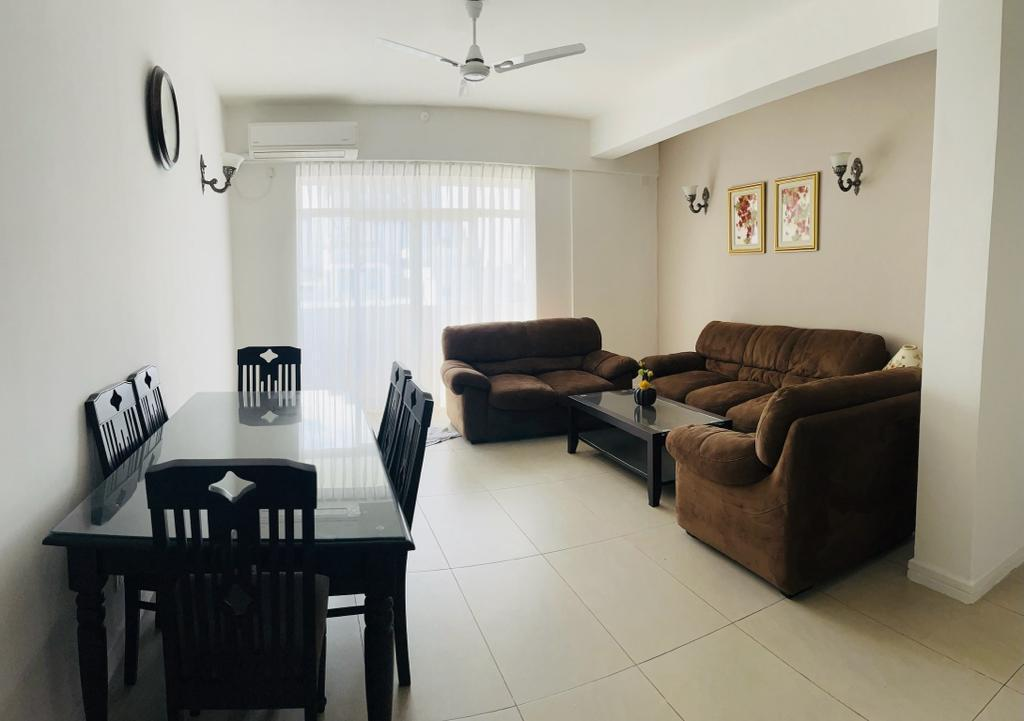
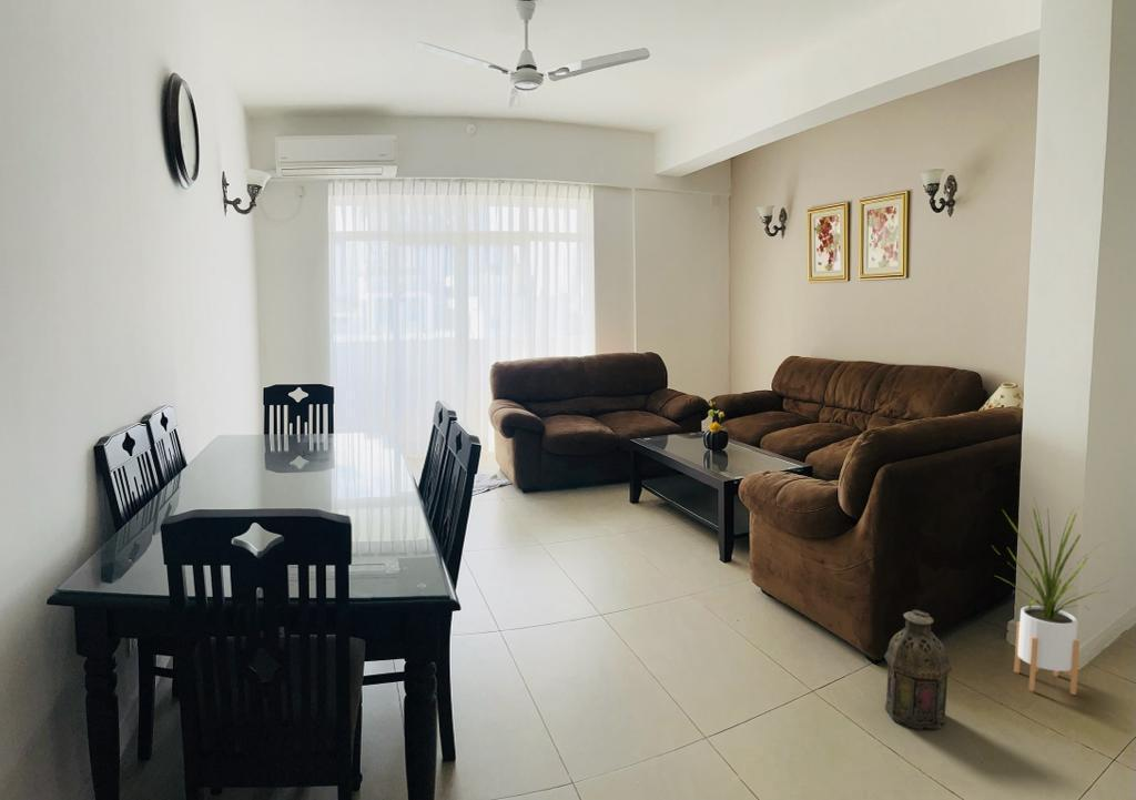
+ house plant (1053, 593)
+ lantern (916, 664)
